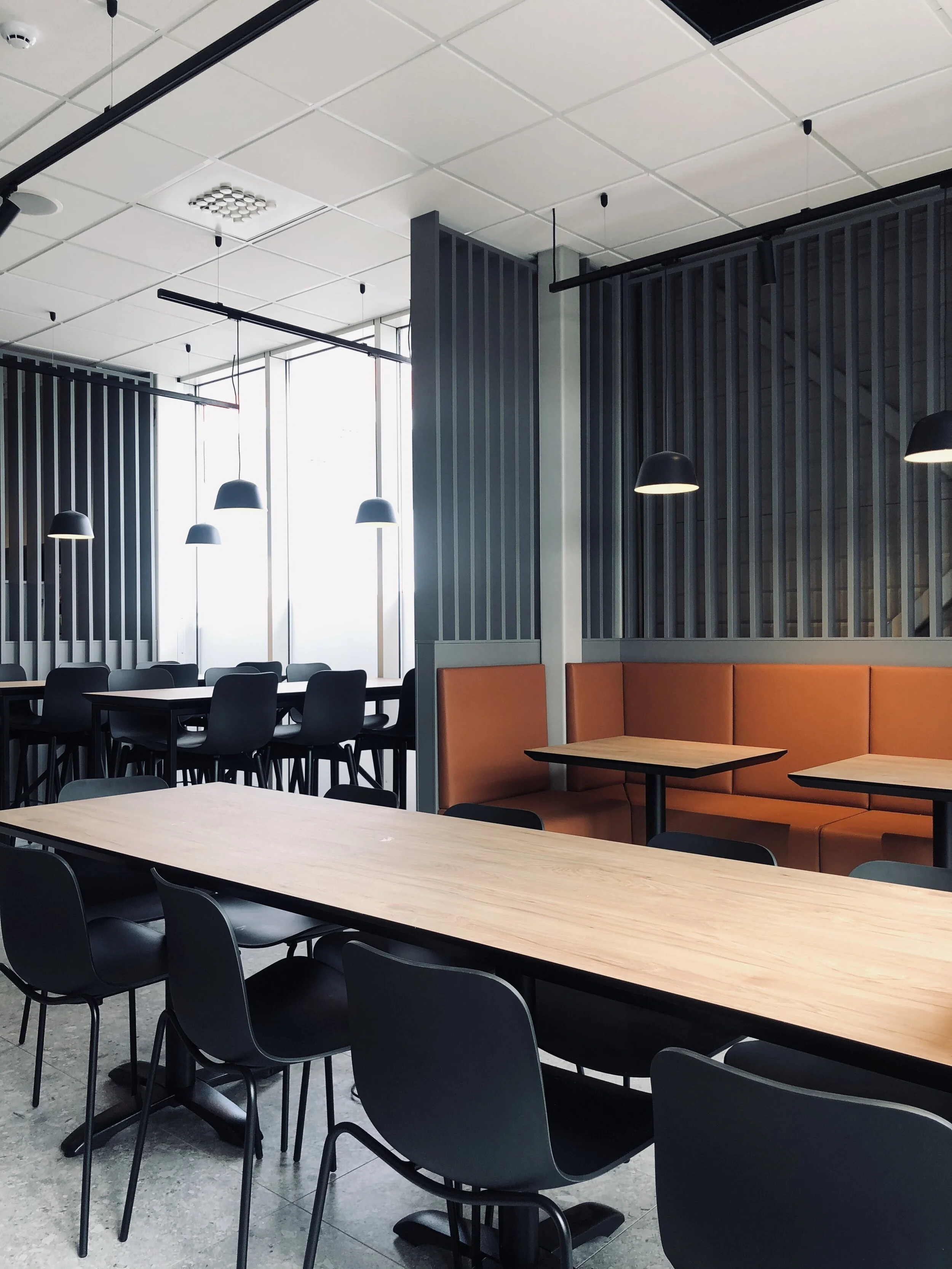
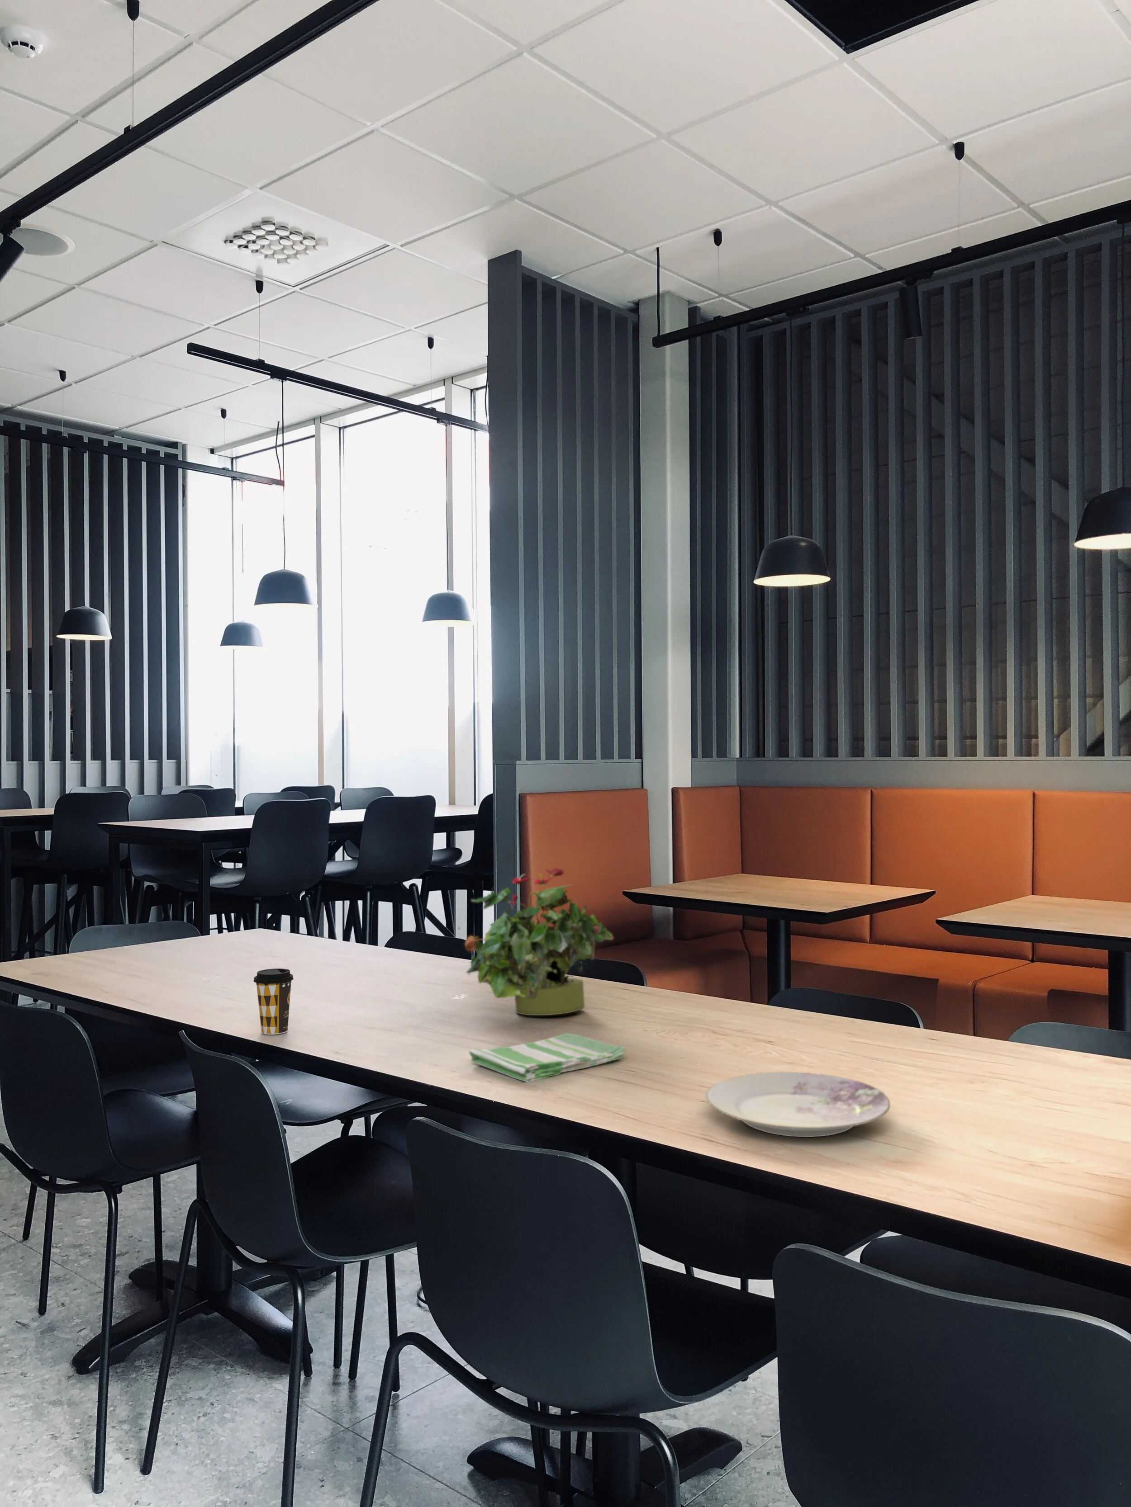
+ coffee cup (273, 1001)
+ potted plant (531, 941)
+ plate (796, 1107)
+ dish towel (546, 1053)
